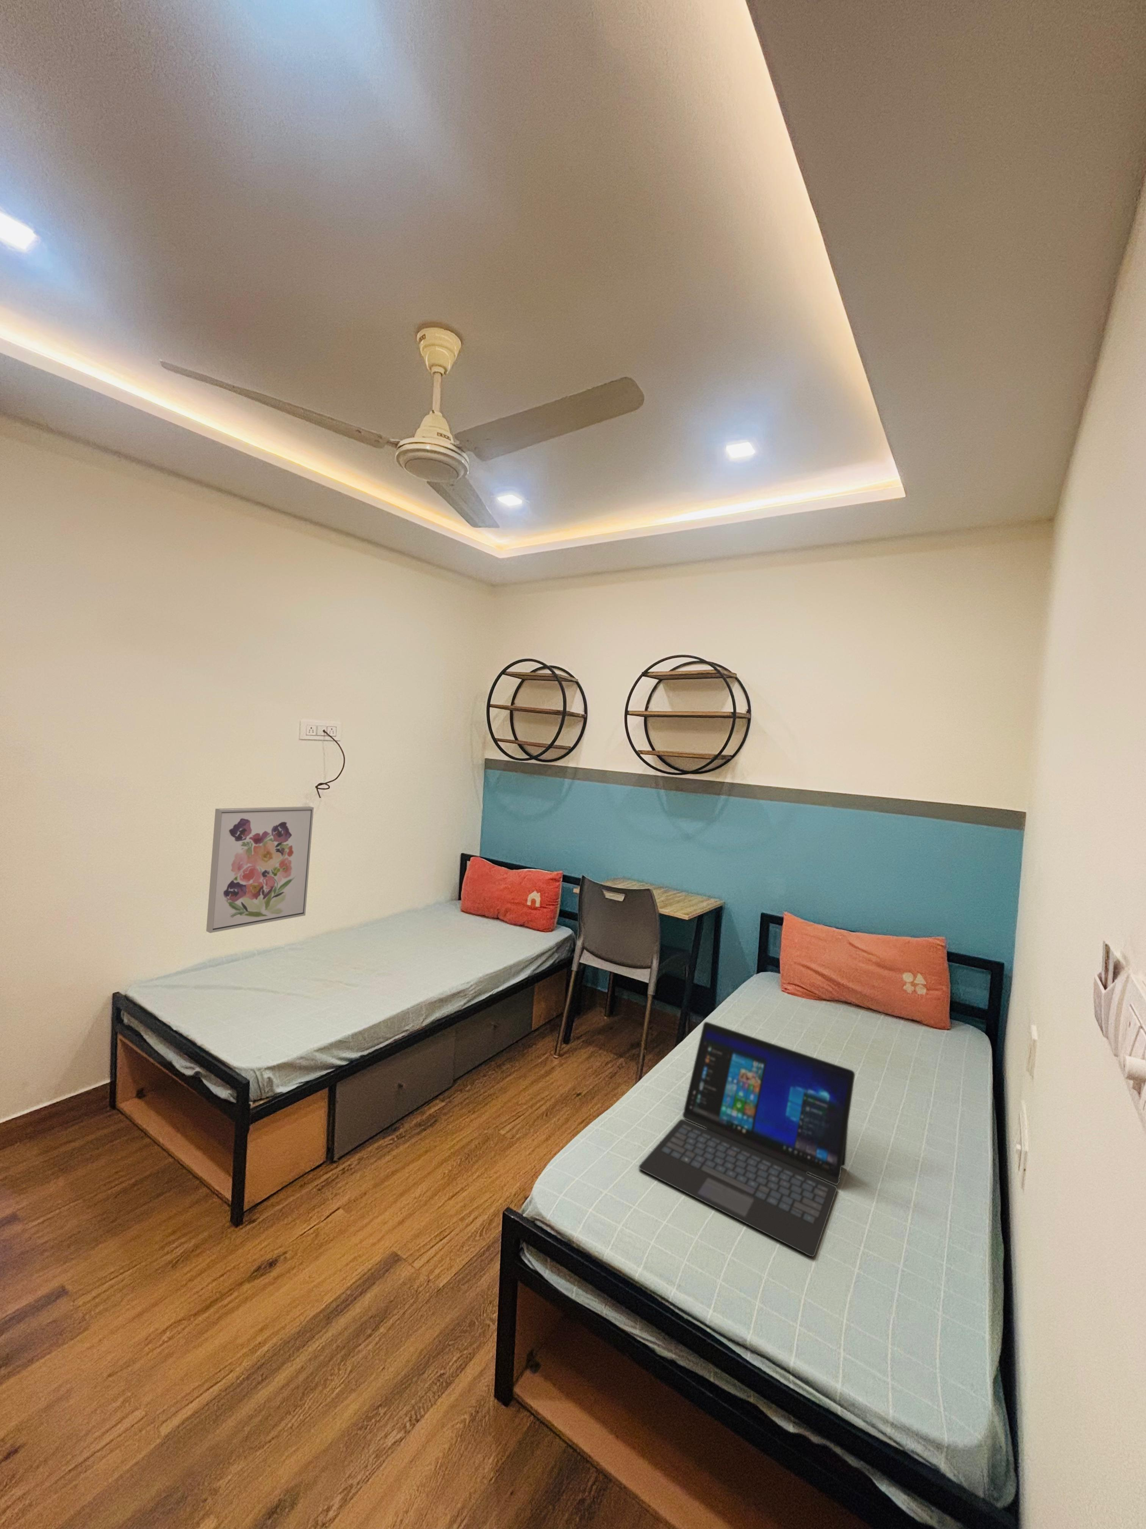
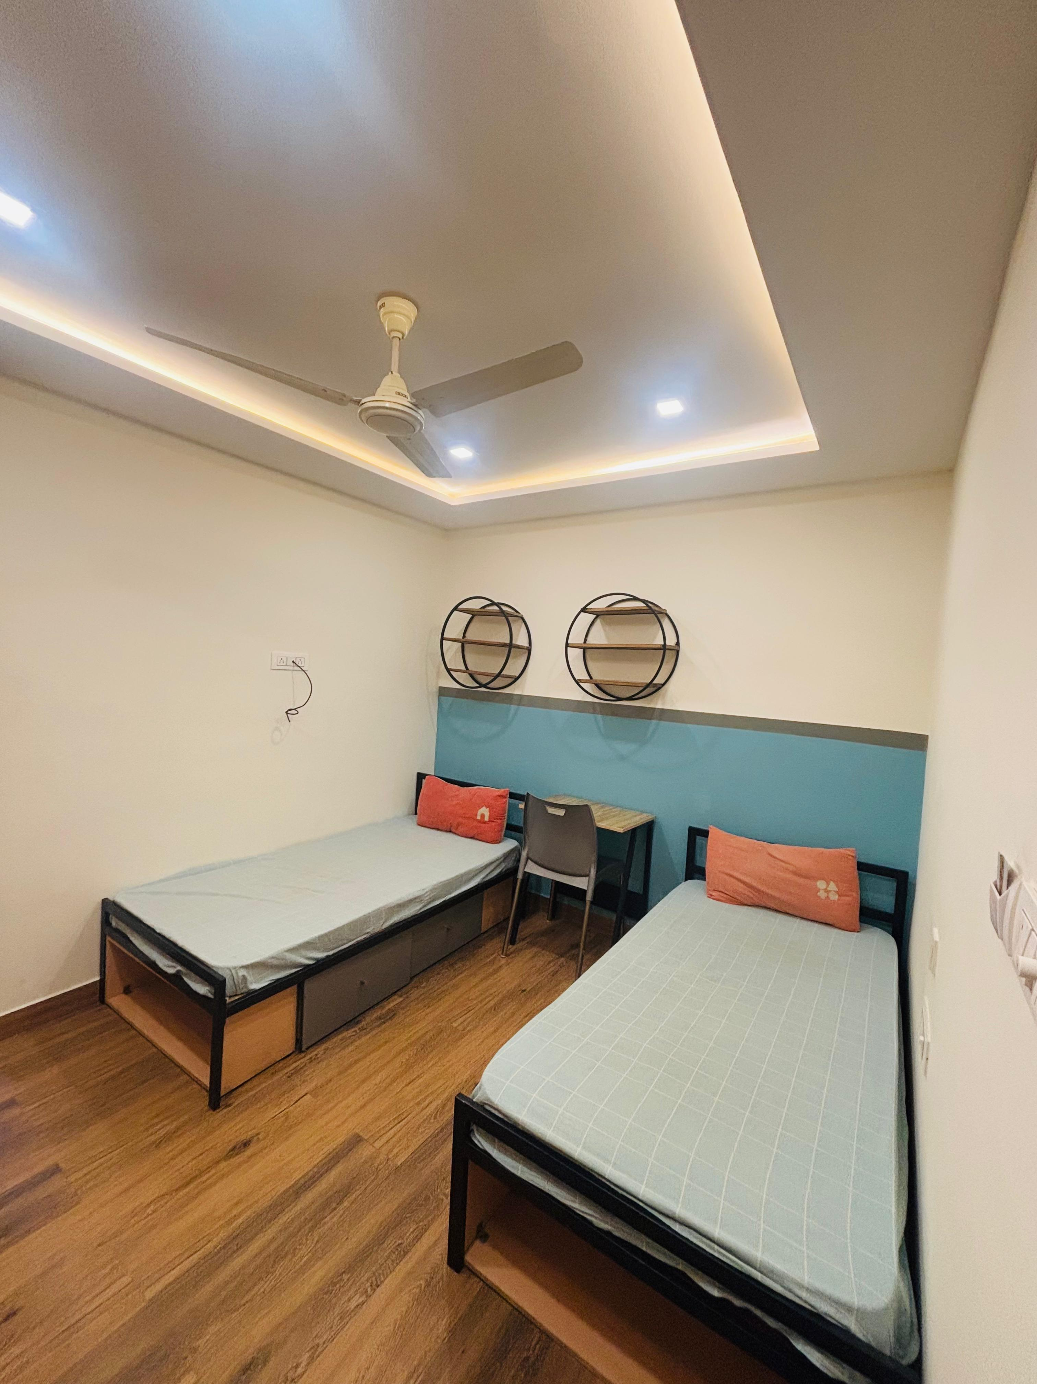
- wall art (262, 866)
- laptop (750, 1117)
